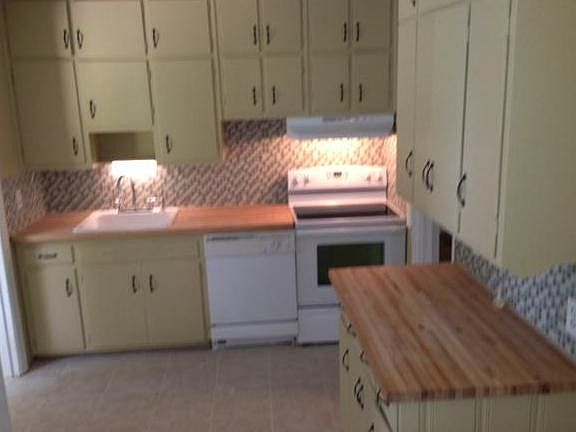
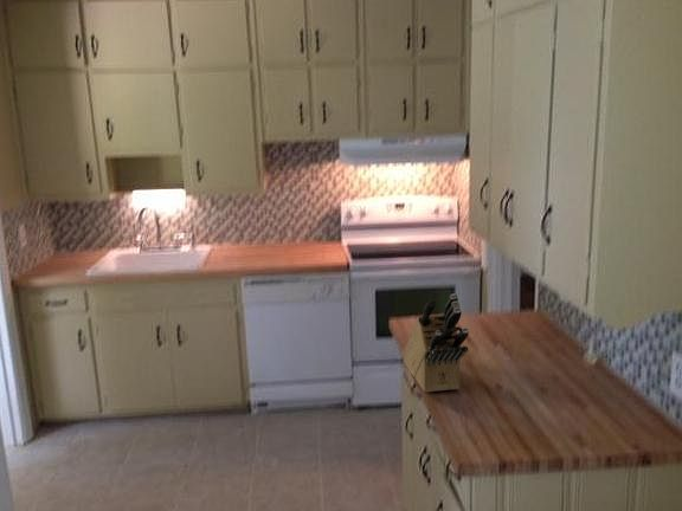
+ knife block (433, 334)
